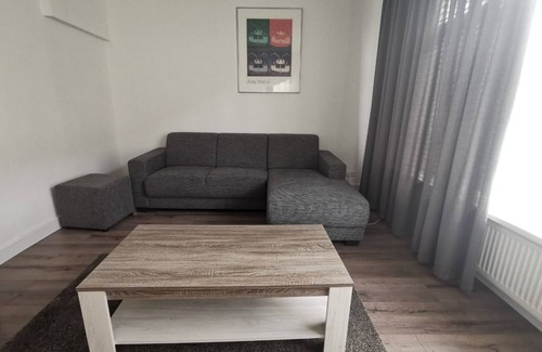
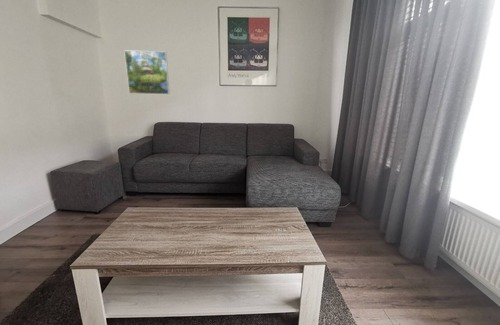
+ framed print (147, 73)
